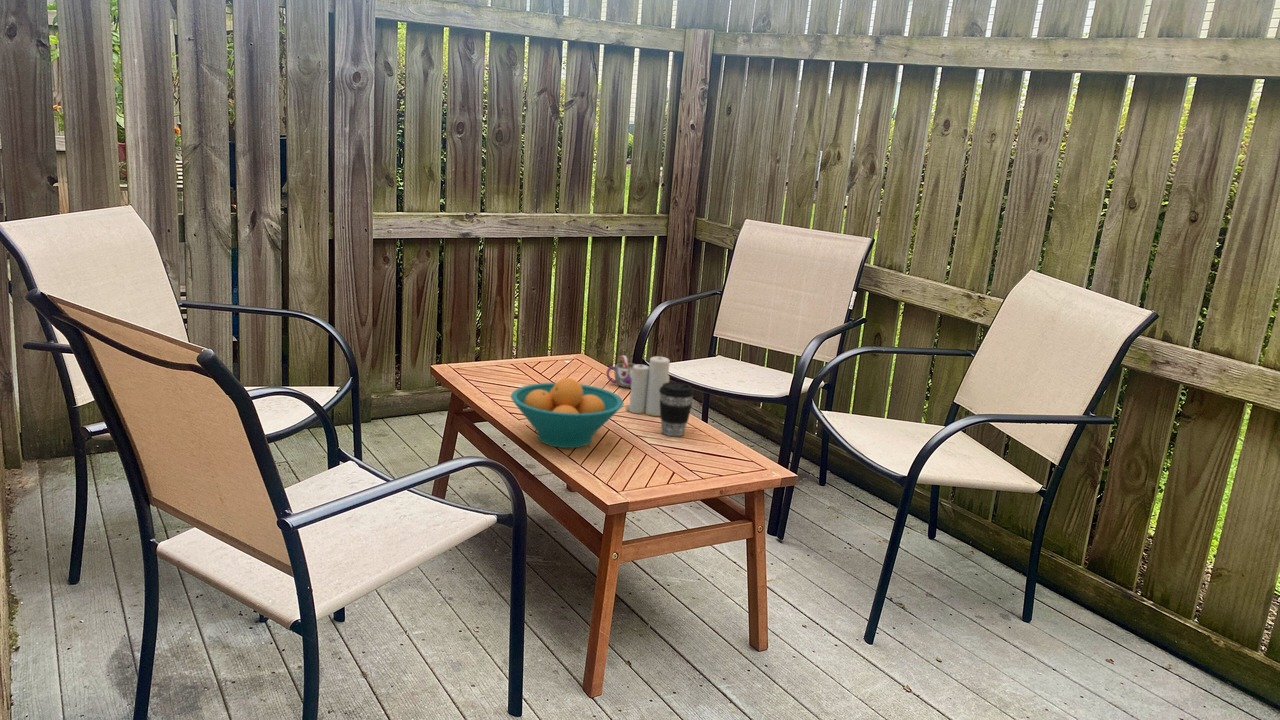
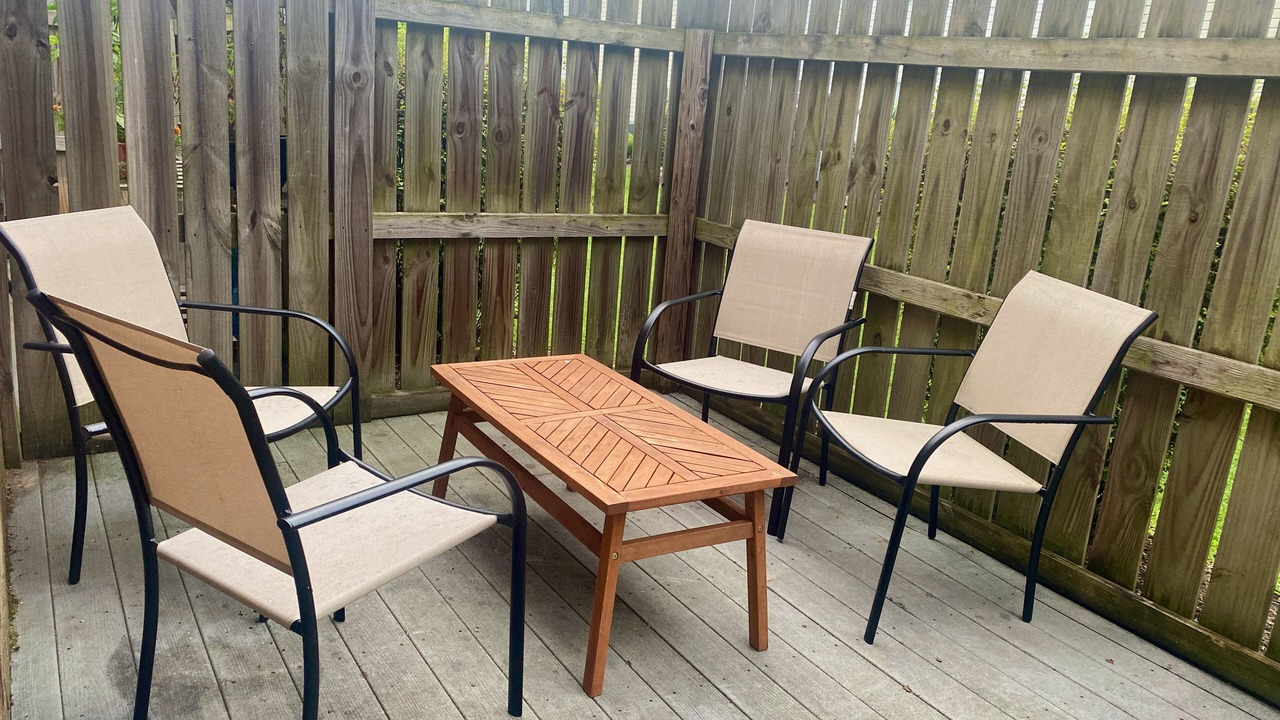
- fruit bowl (566, 409)
- coffee cup (674, 409)
- candle (653, 380)
- mug (624, 372)
